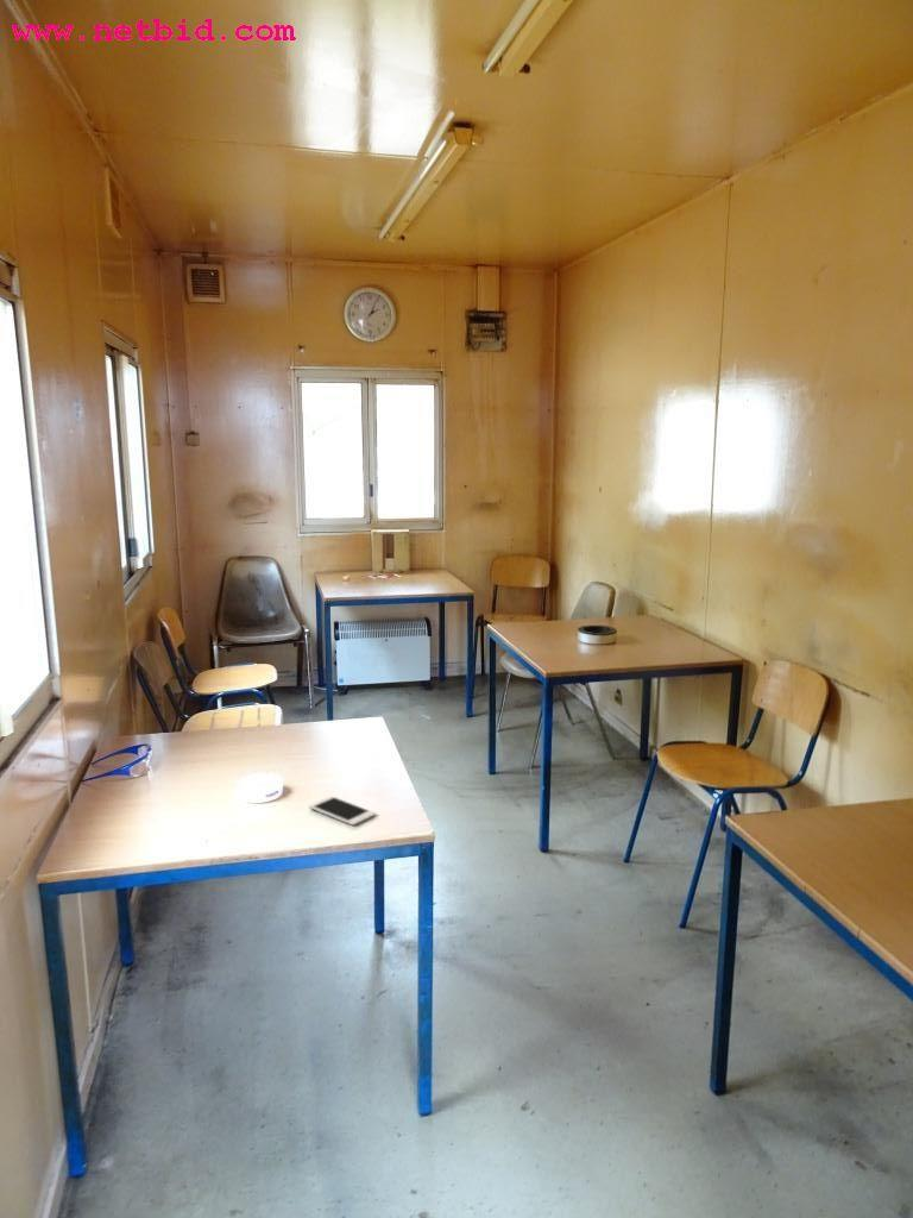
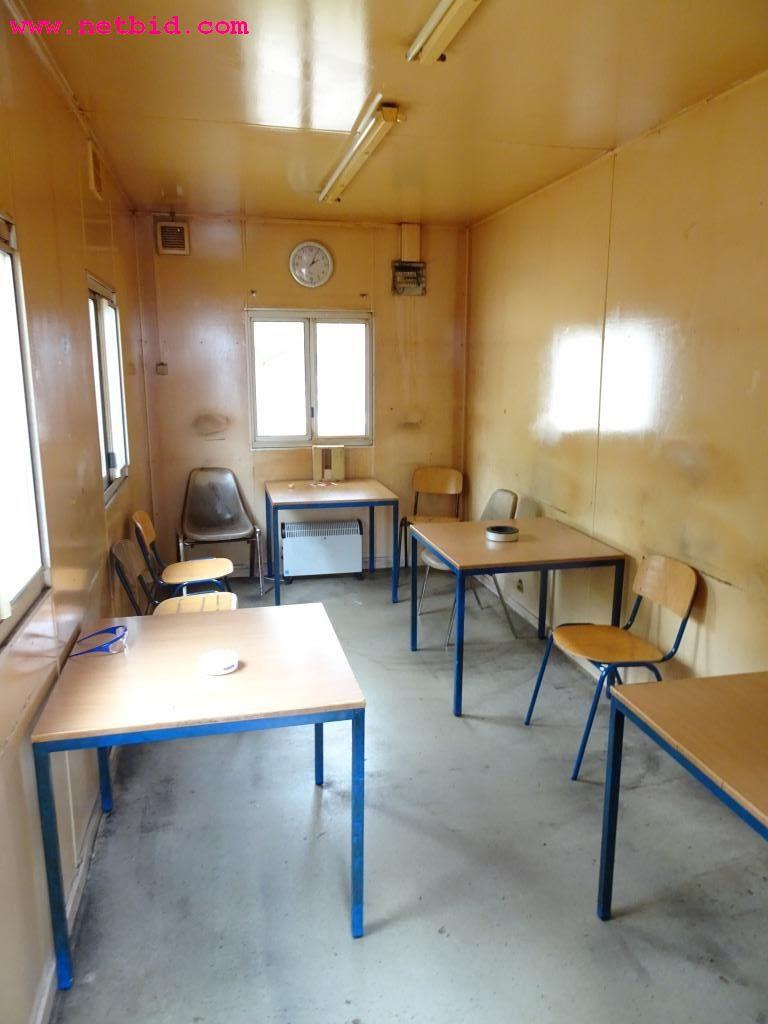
- cell phone (341, 810)
